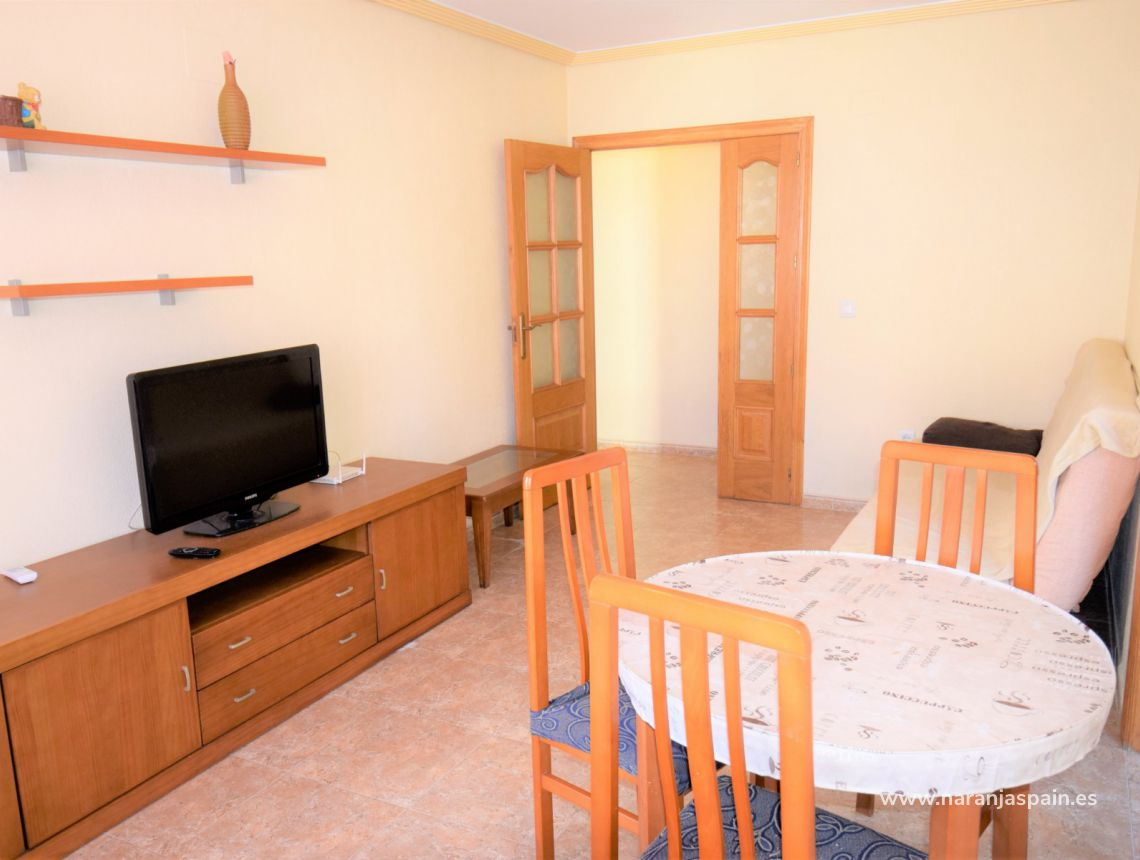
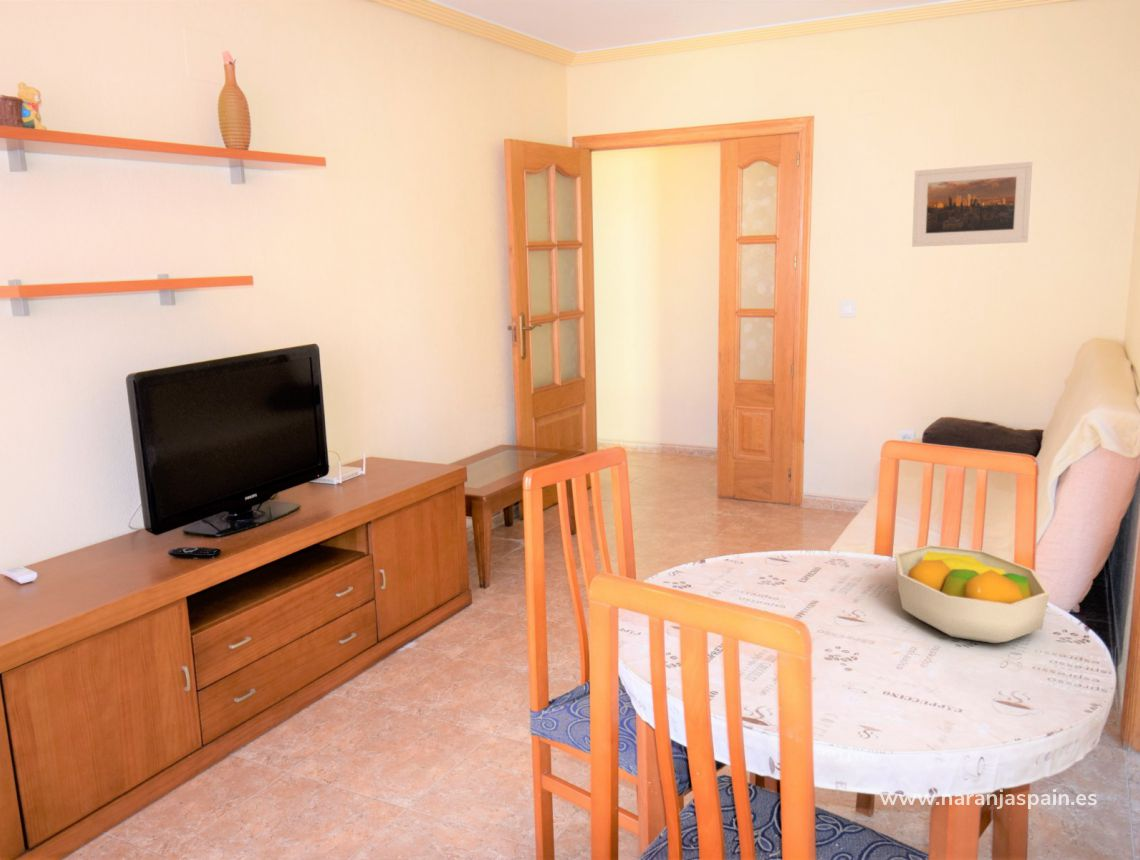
+ fruit bowl (966, 584)
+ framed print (970, 205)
